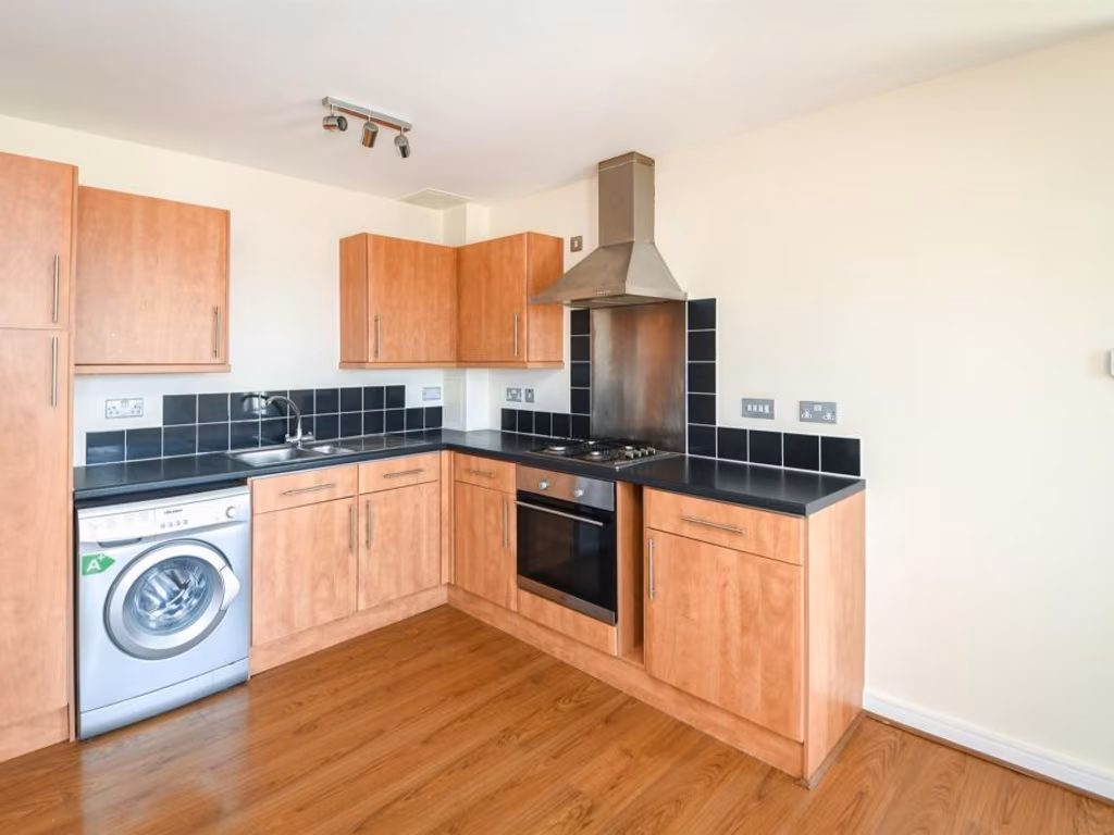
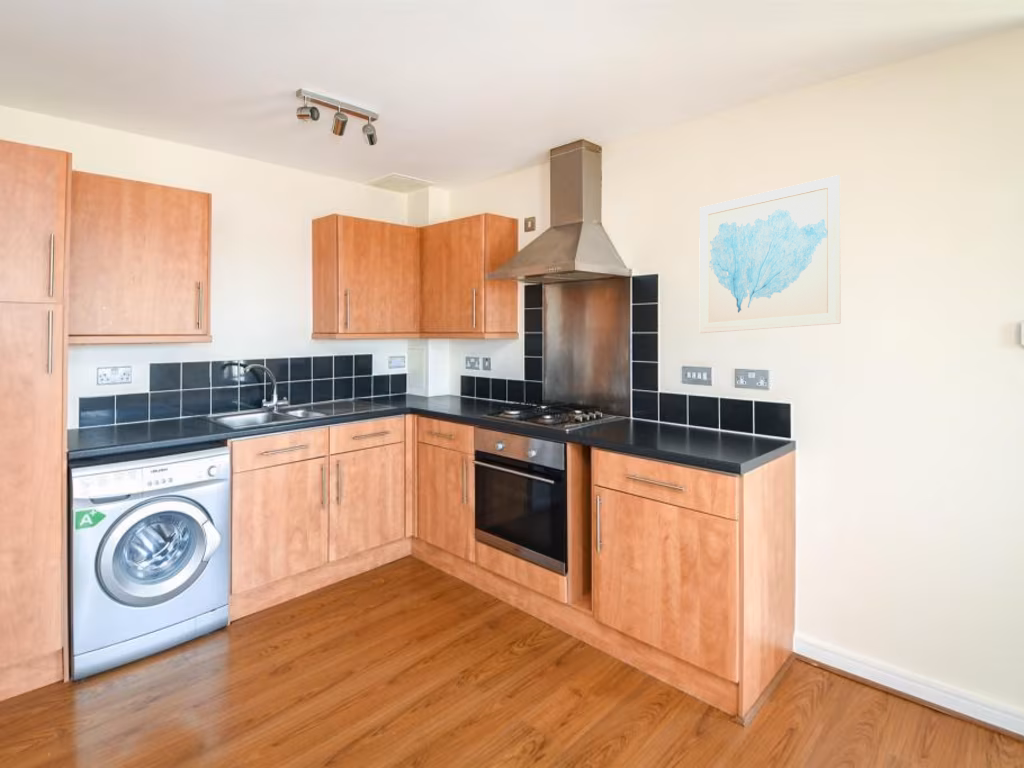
+ wall art (764, 260)
